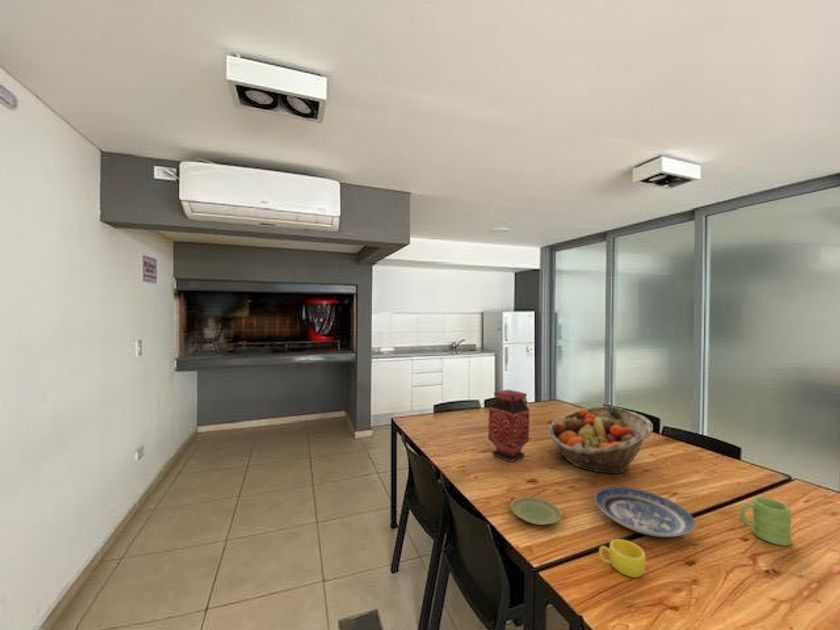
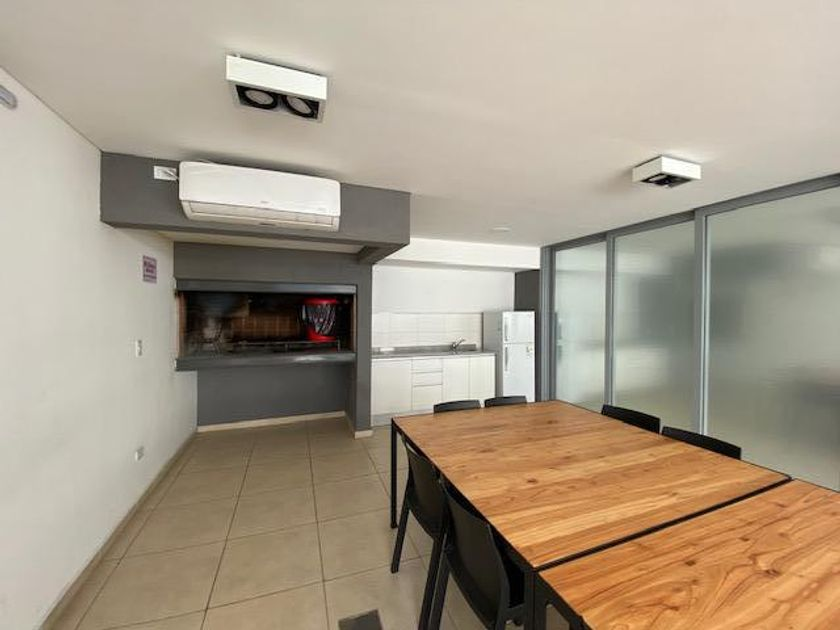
- vase (508, 424)
- fruit basket (596, 435)
- plate (641, 513)
- plate (535, 512)
- mug (763, 519)
- cup (621, 557)
